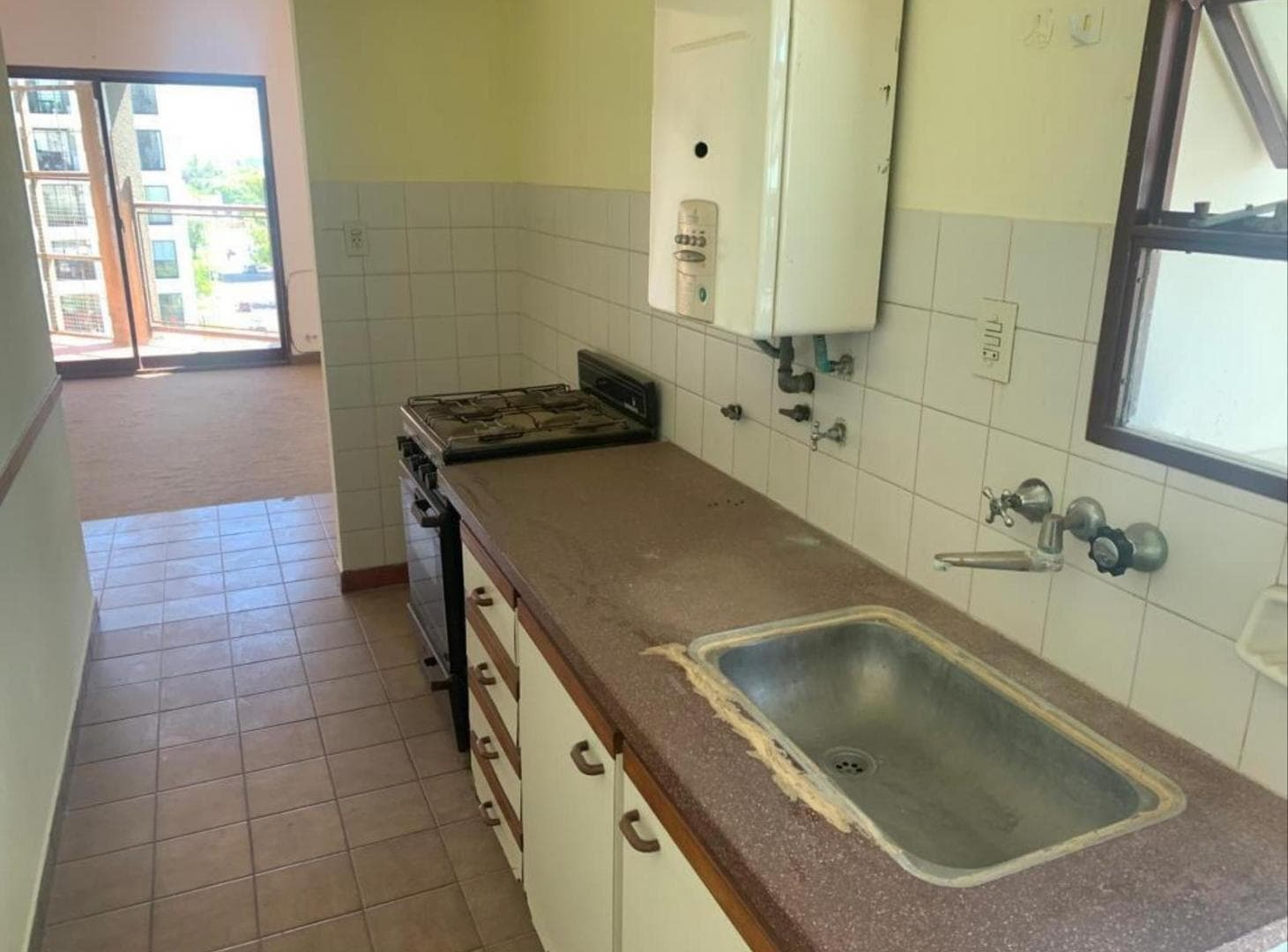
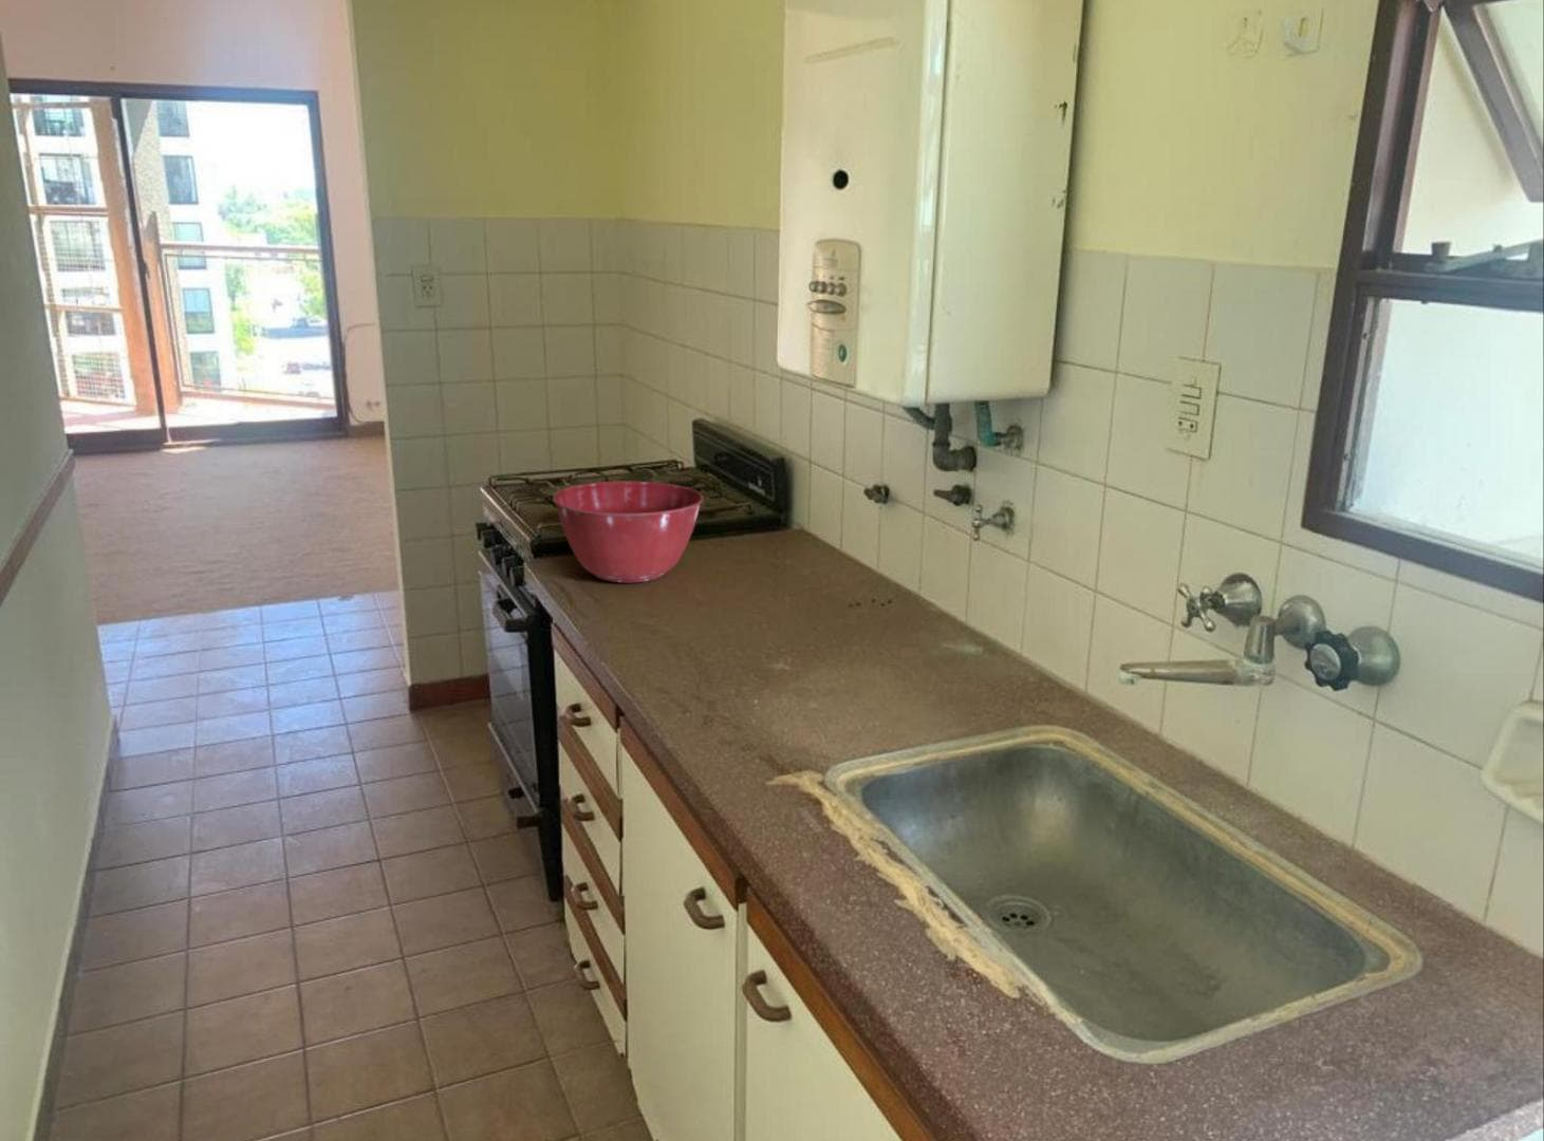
+ mixing bowl (629, 533)
